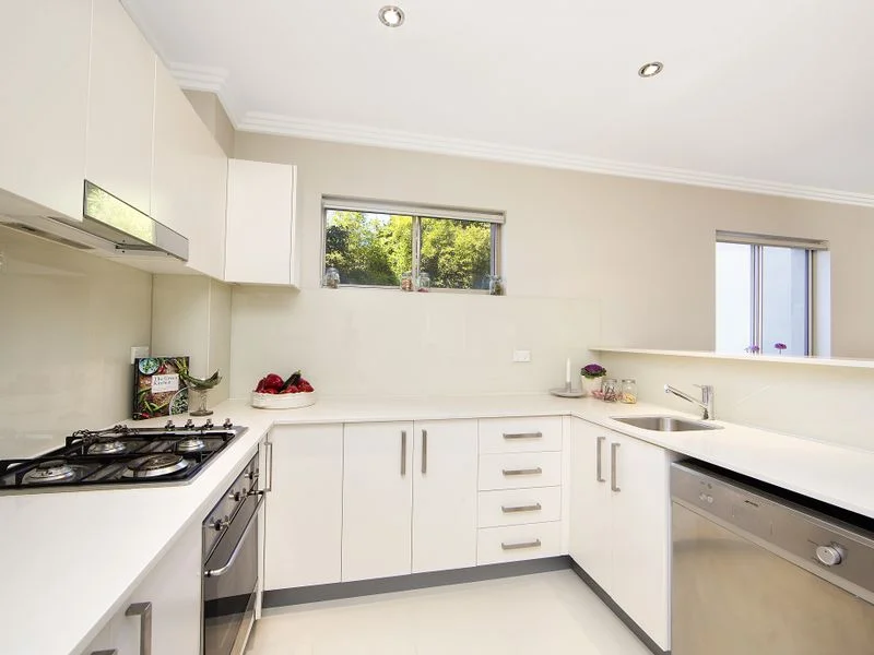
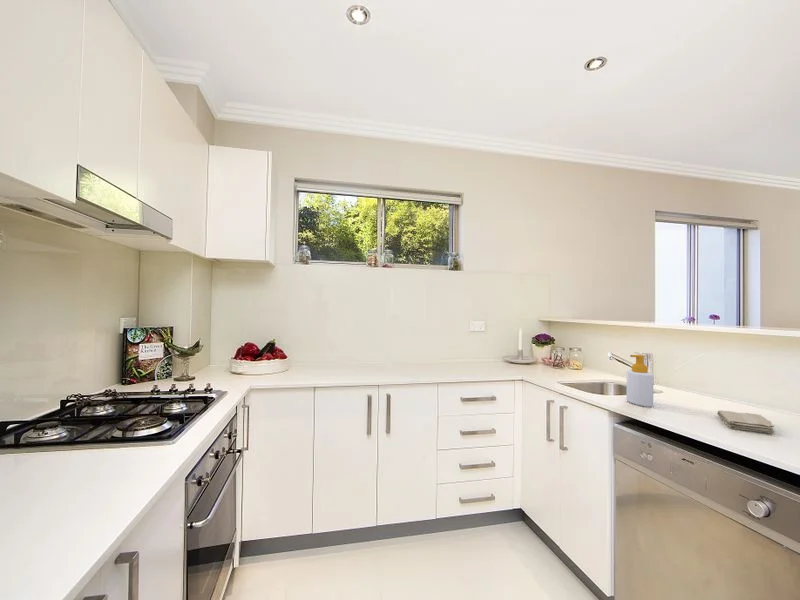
+ soap bottle (639, 379)
+ washcloth (744, 420)
